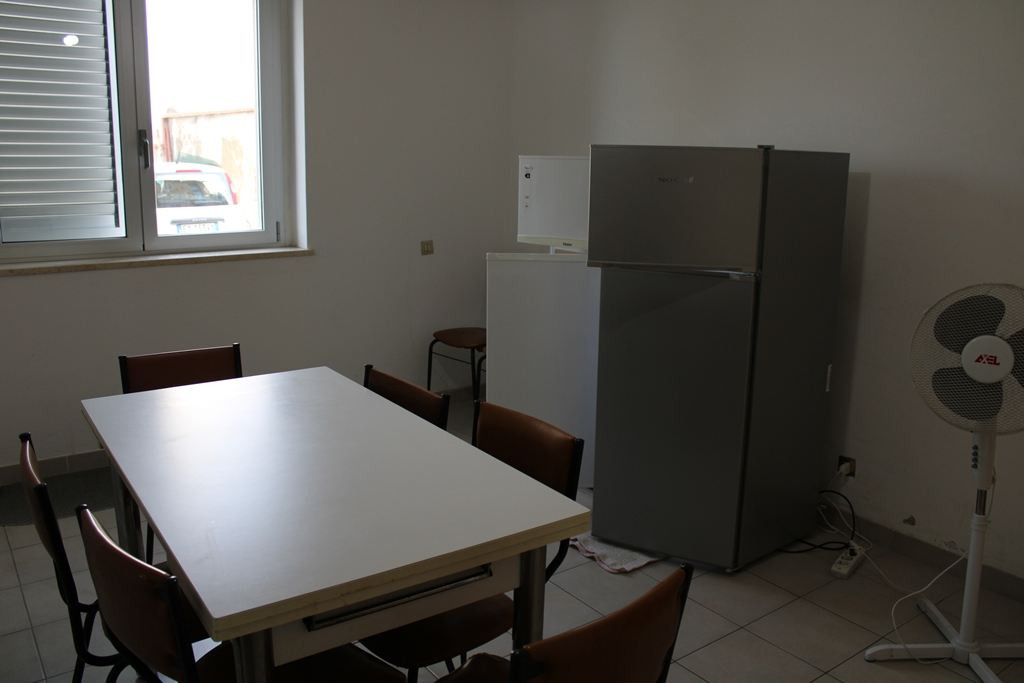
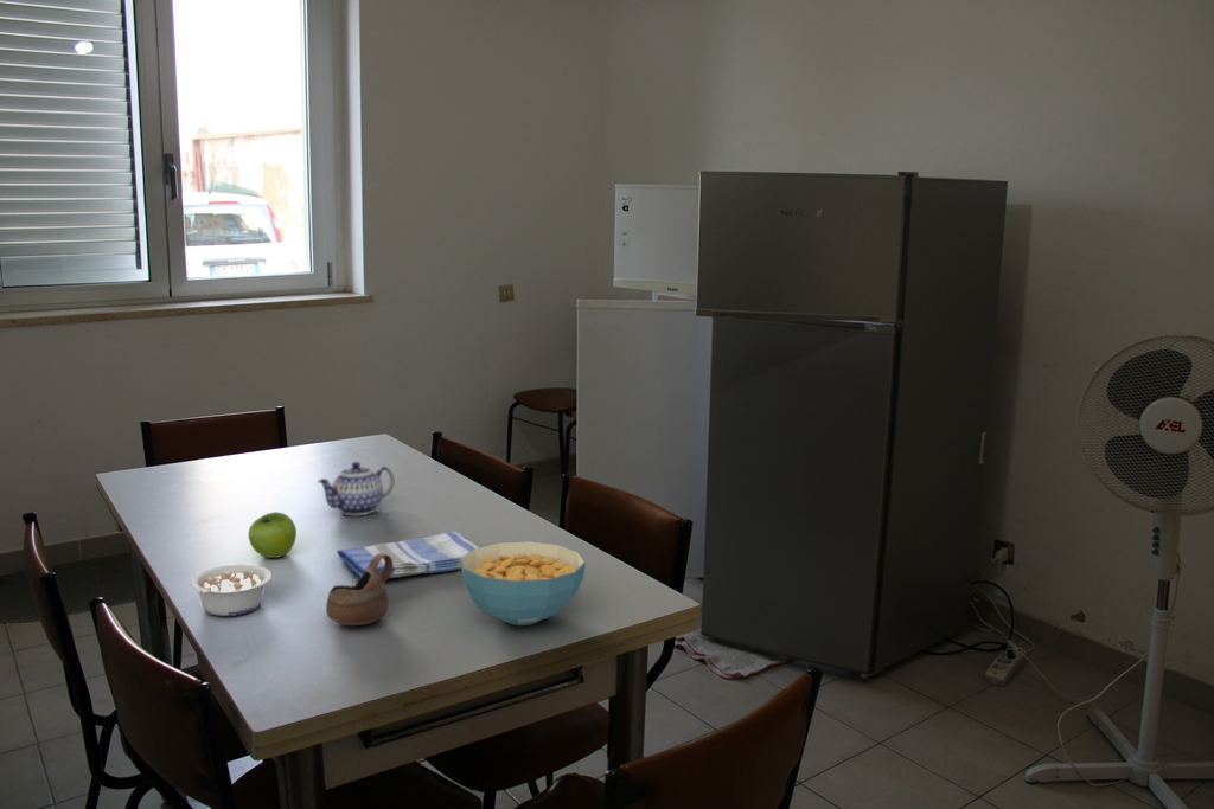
+ dish towel (413, 553)
+ fruit (271, 534)
+ legume (231, 590)
+ cup (365, 591)
+ teapot (357, 487)
+ cereal bowl (522, 589)
